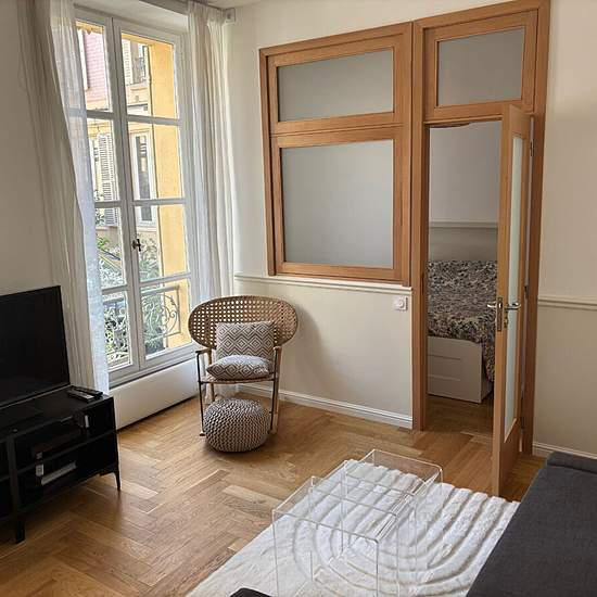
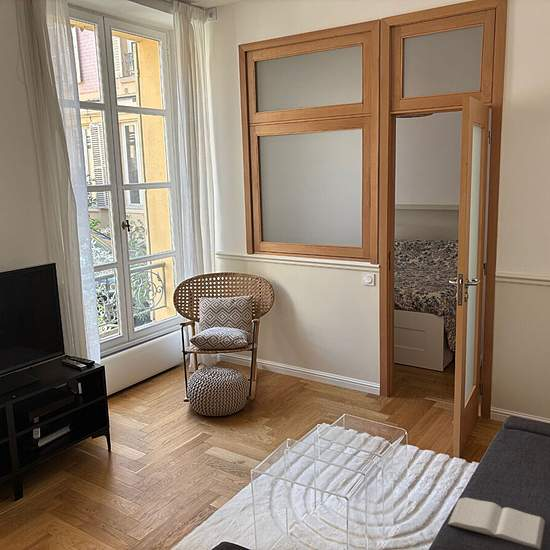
+ book (496, 519)
